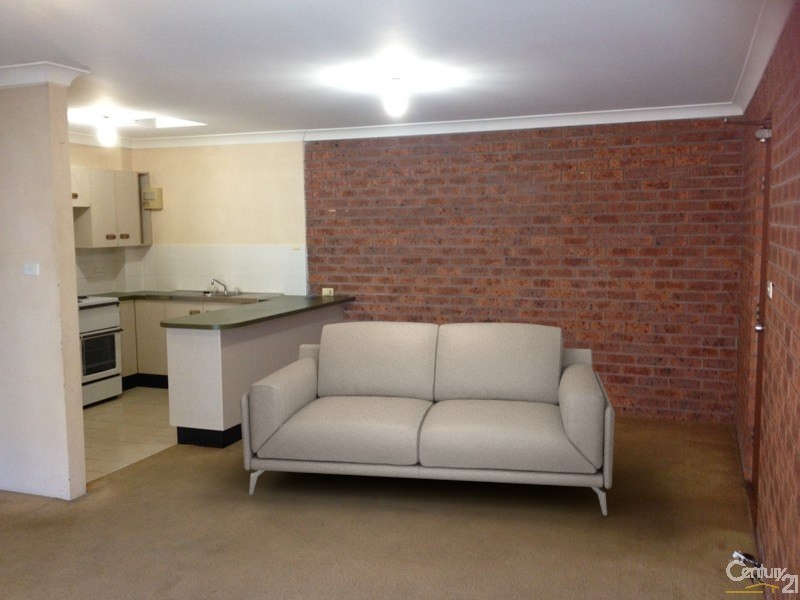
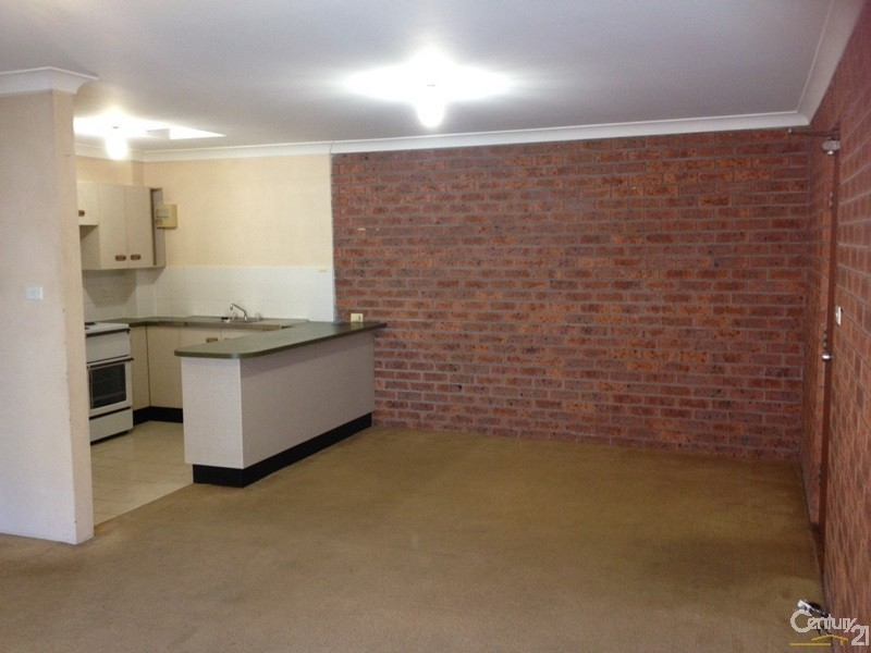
- sofa (430, 404)
